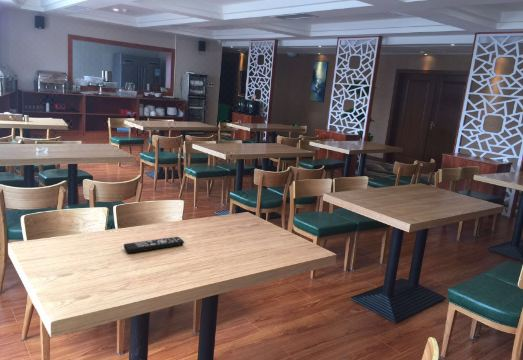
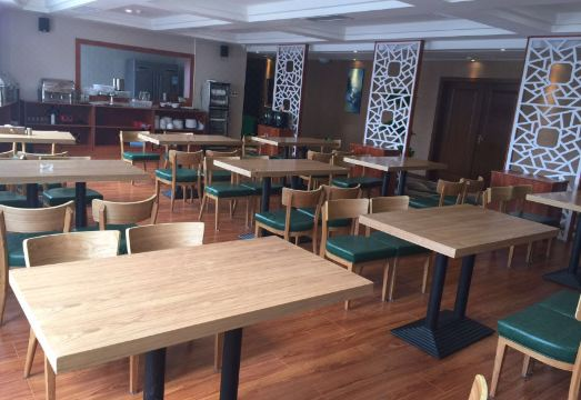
- remote control (154, 244)
